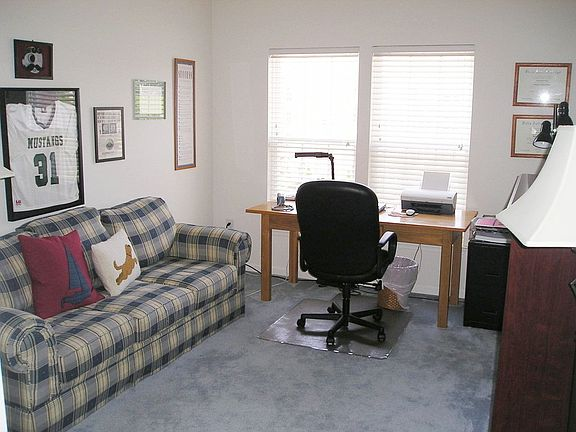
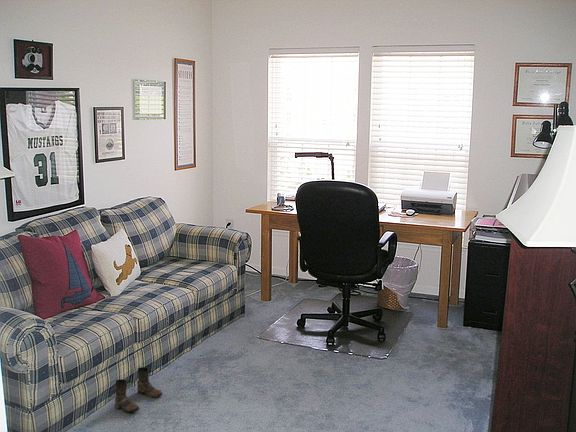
+ boots (138, 389)
